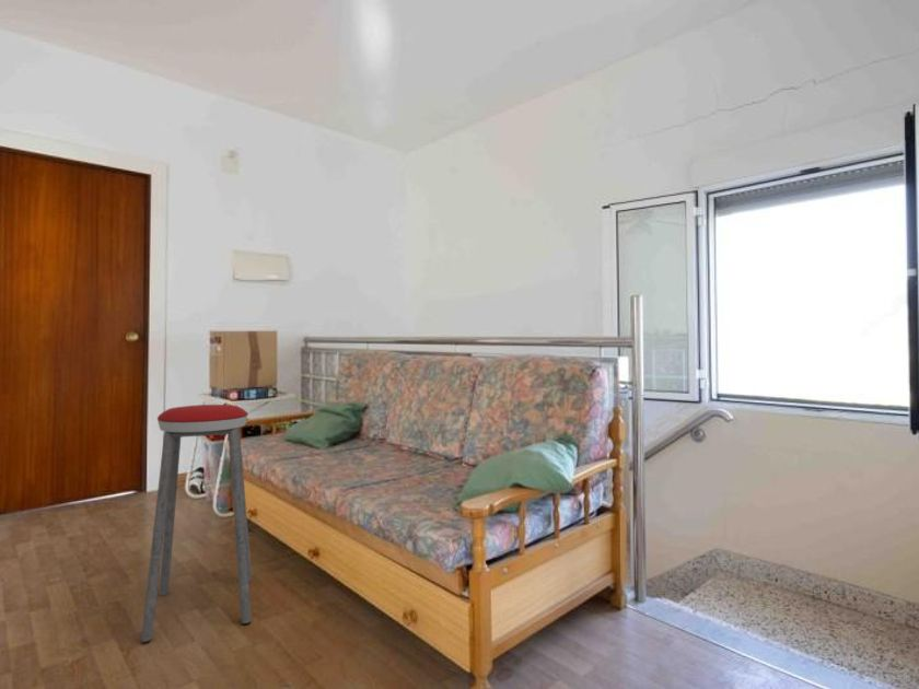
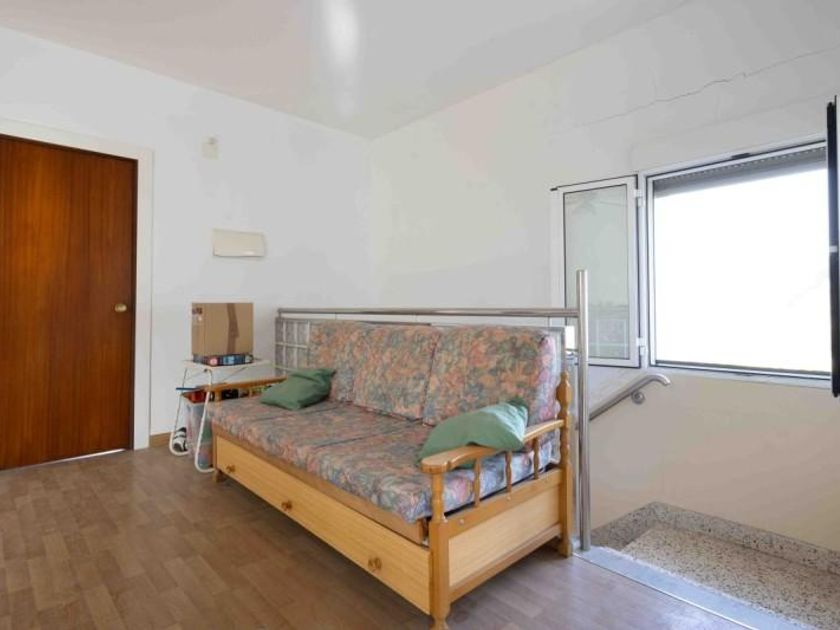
- music stool (175, 503)
